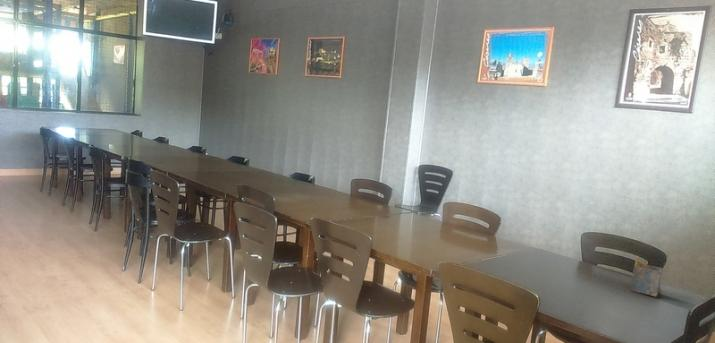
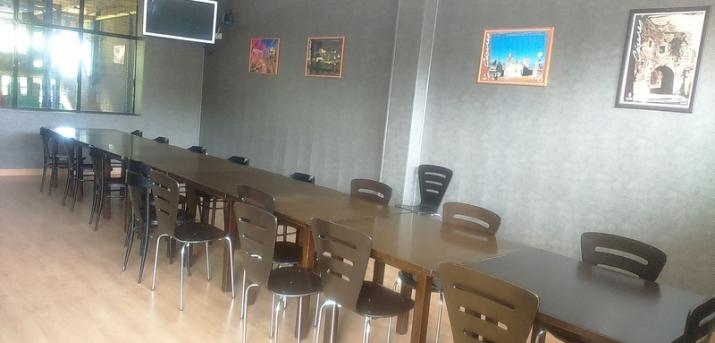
- napkin holder (646, 274)
